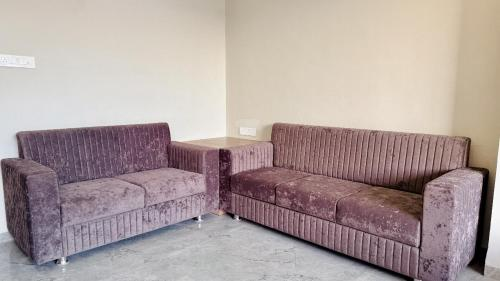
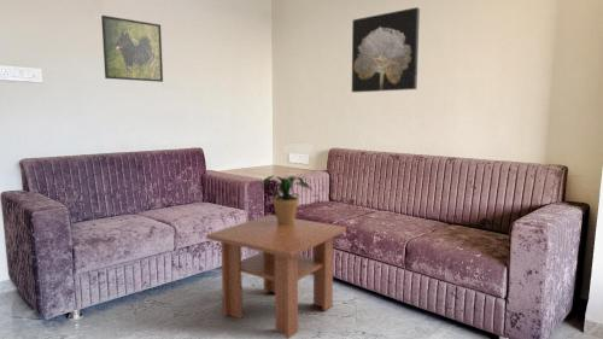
+ wall art (382, 53)
+ potted plant (285, 198)
+ coffee table (279, 270)
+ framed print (134, 49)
